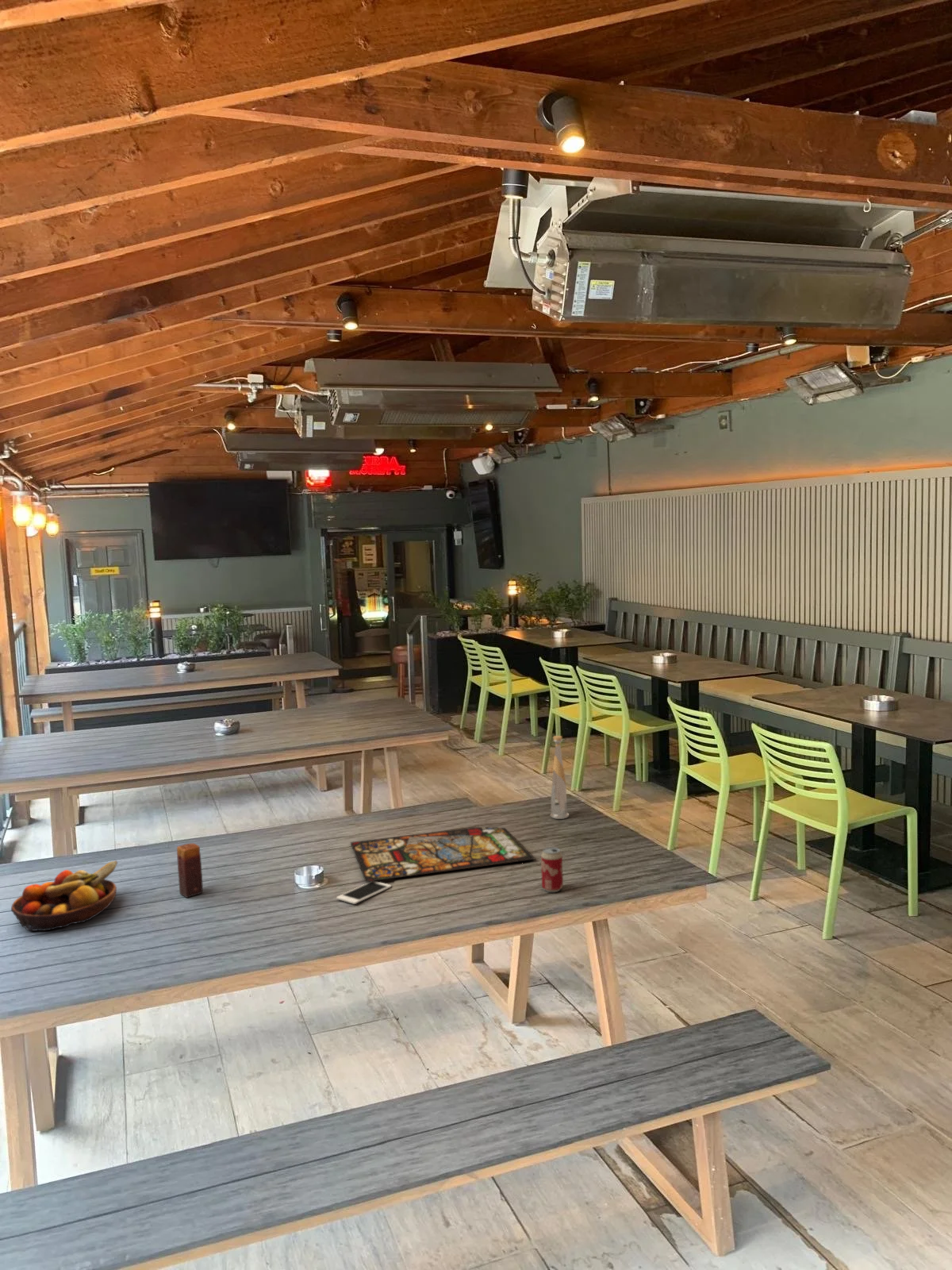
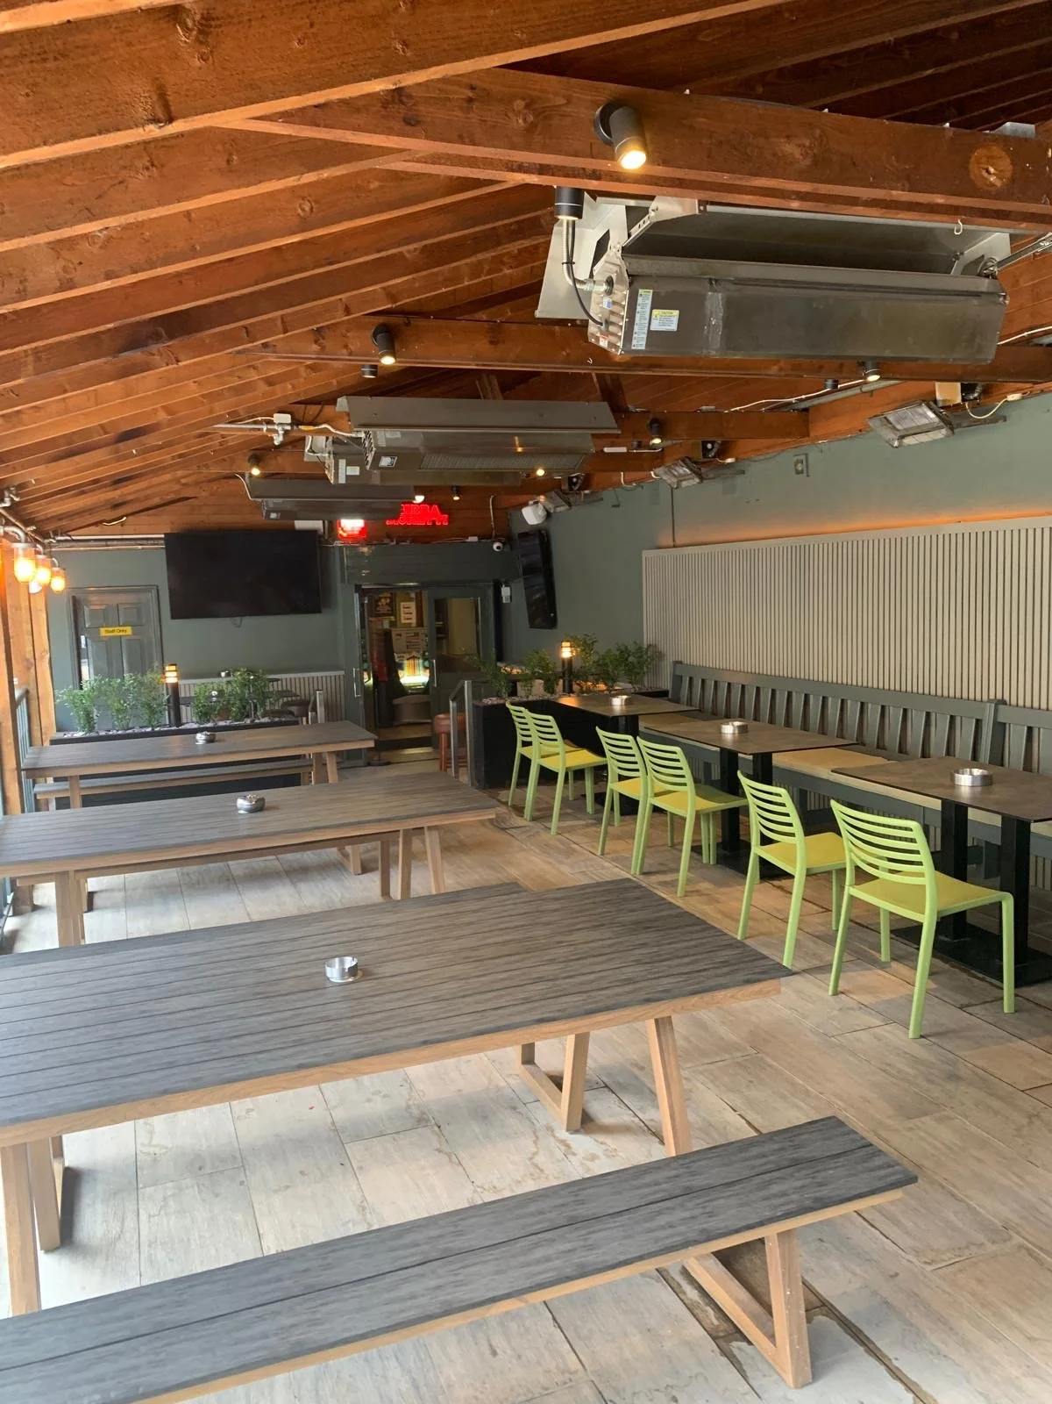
- cell phone (364, 891)
- stained glass panel (439, 849)
- fruit bowl (65, 891)
- candle (190, 869)
- beverage can (551, 869)
- bottle (559, 776)
